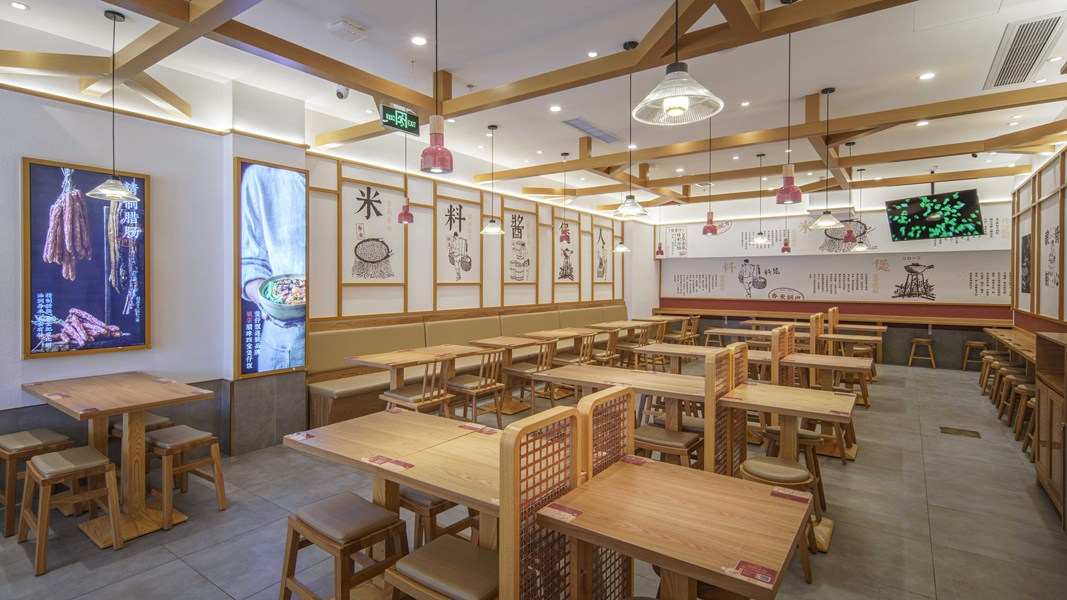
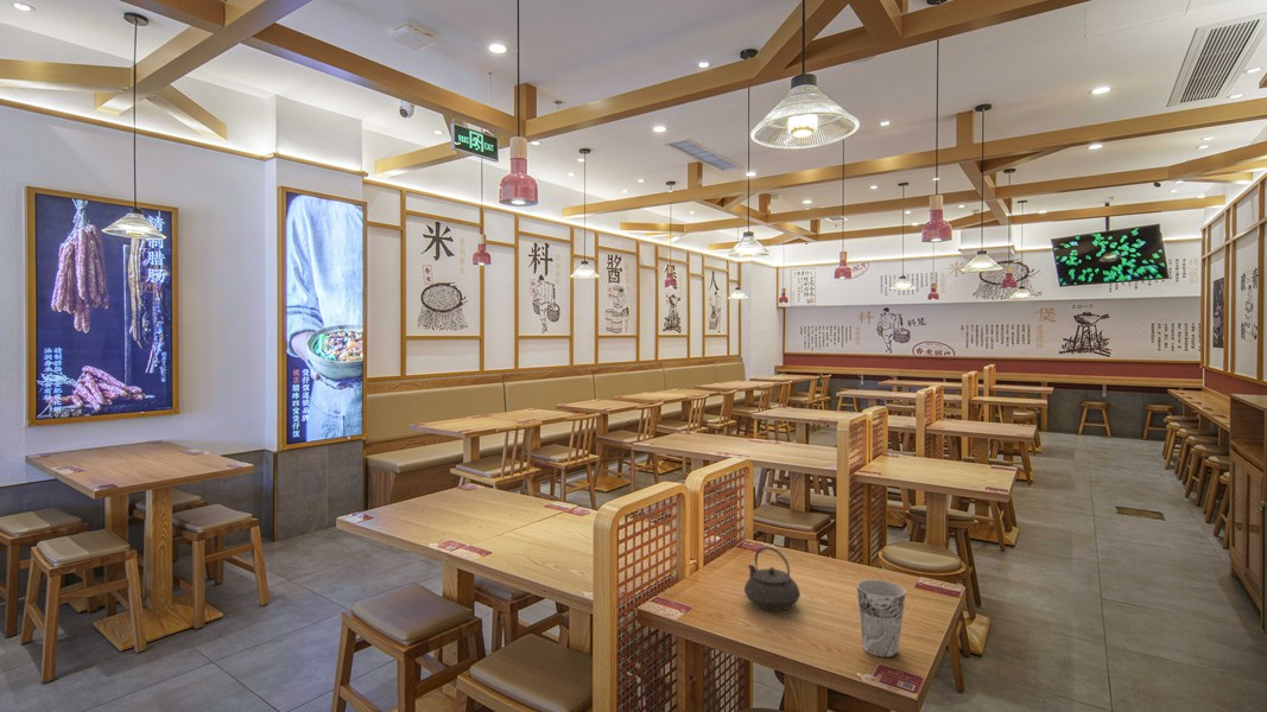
+ cup (880, 618)
+ teapot (768, 573)
